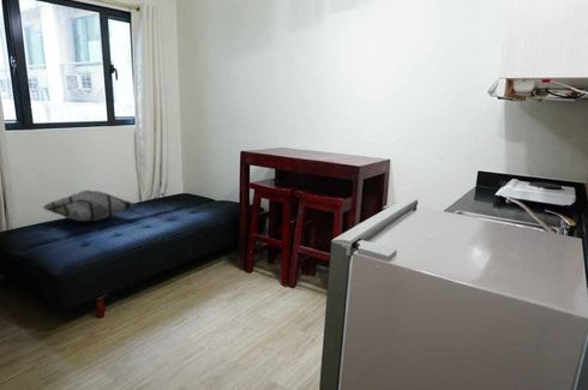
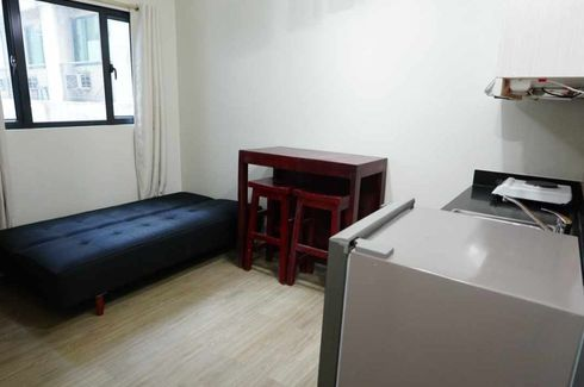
- decorative pillow (90, 205)
